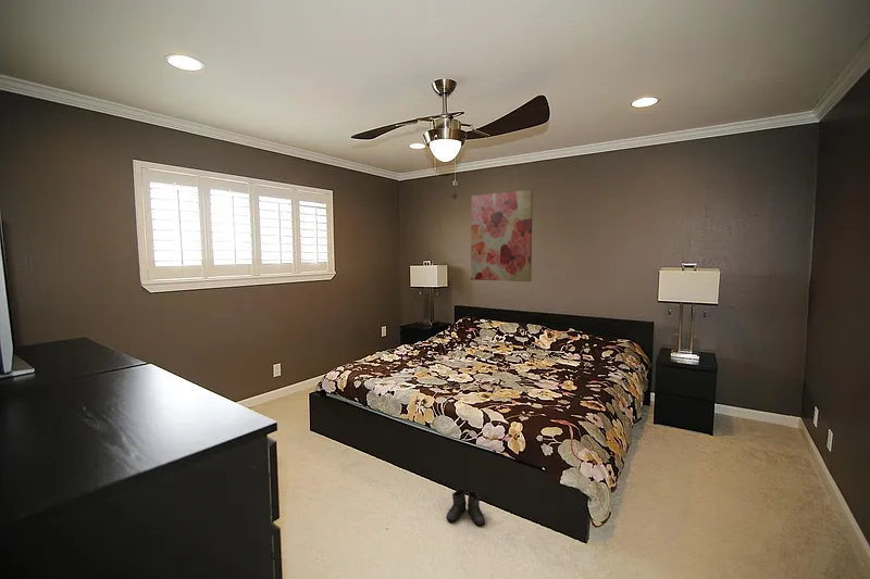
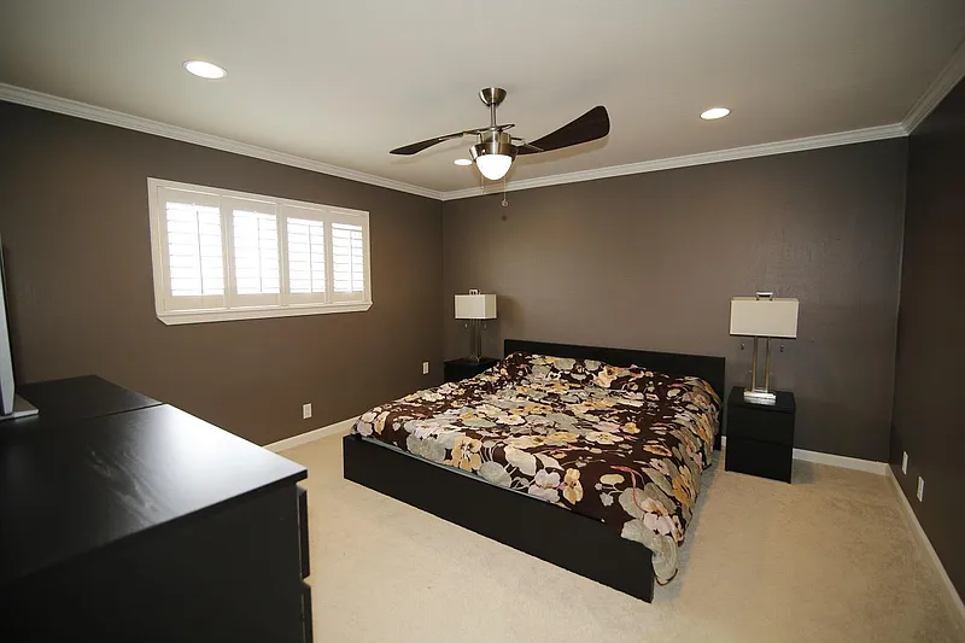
- wall art (499, 237)
- boots (464, 505)
